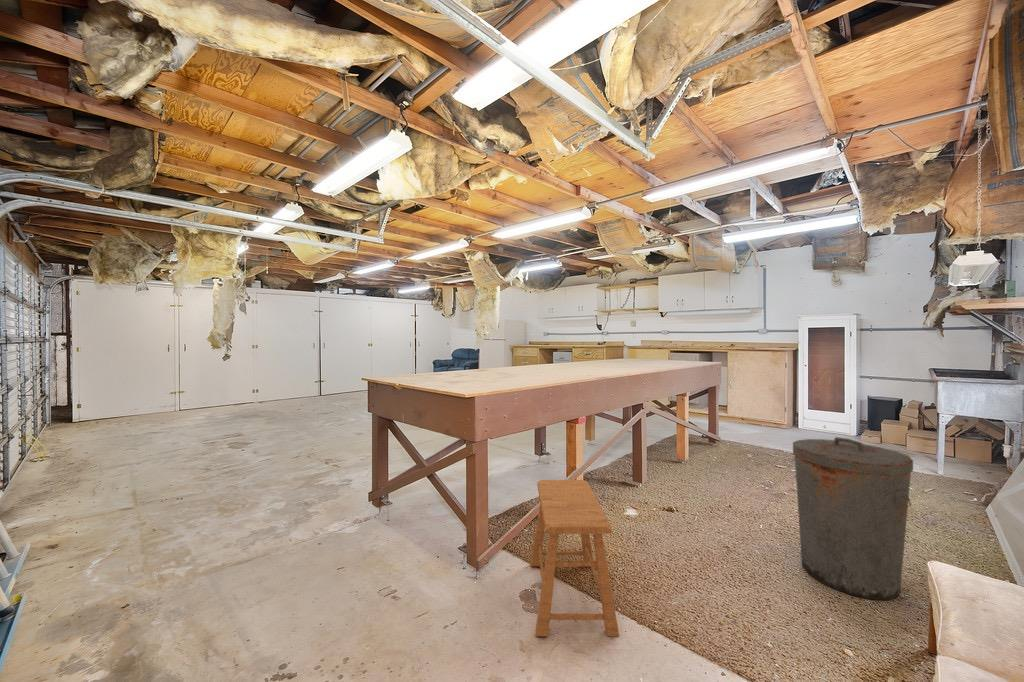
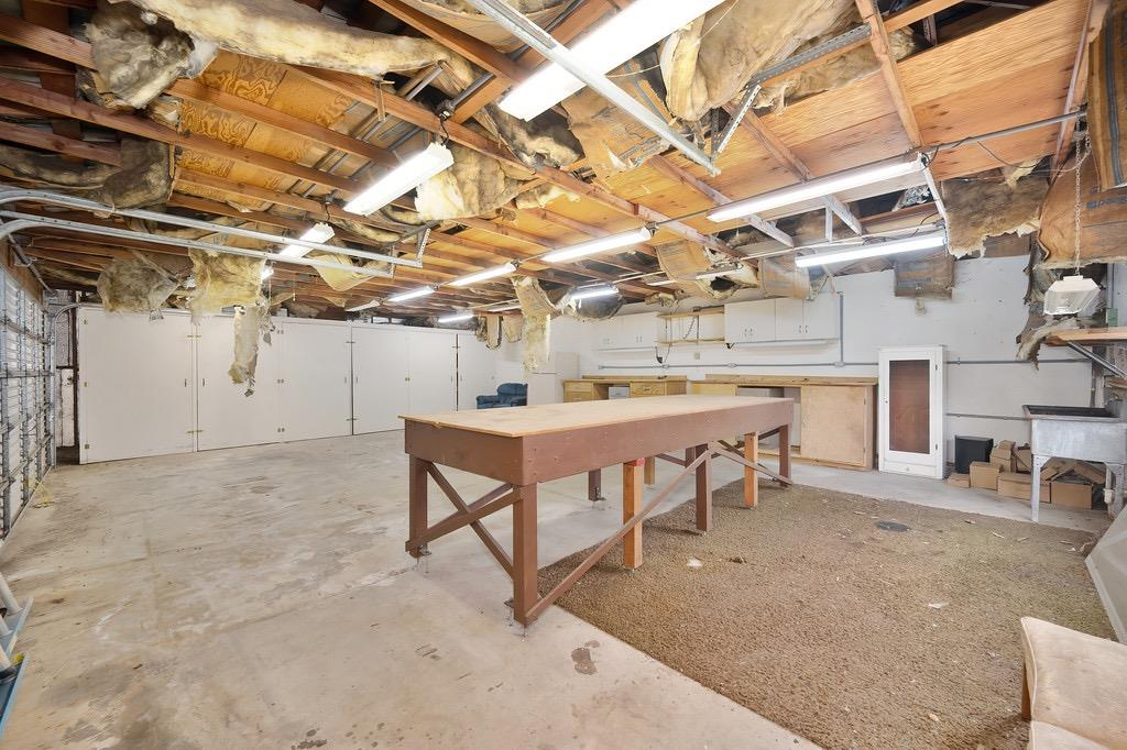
- stool (568, 552)
- trash can (847, 507)
